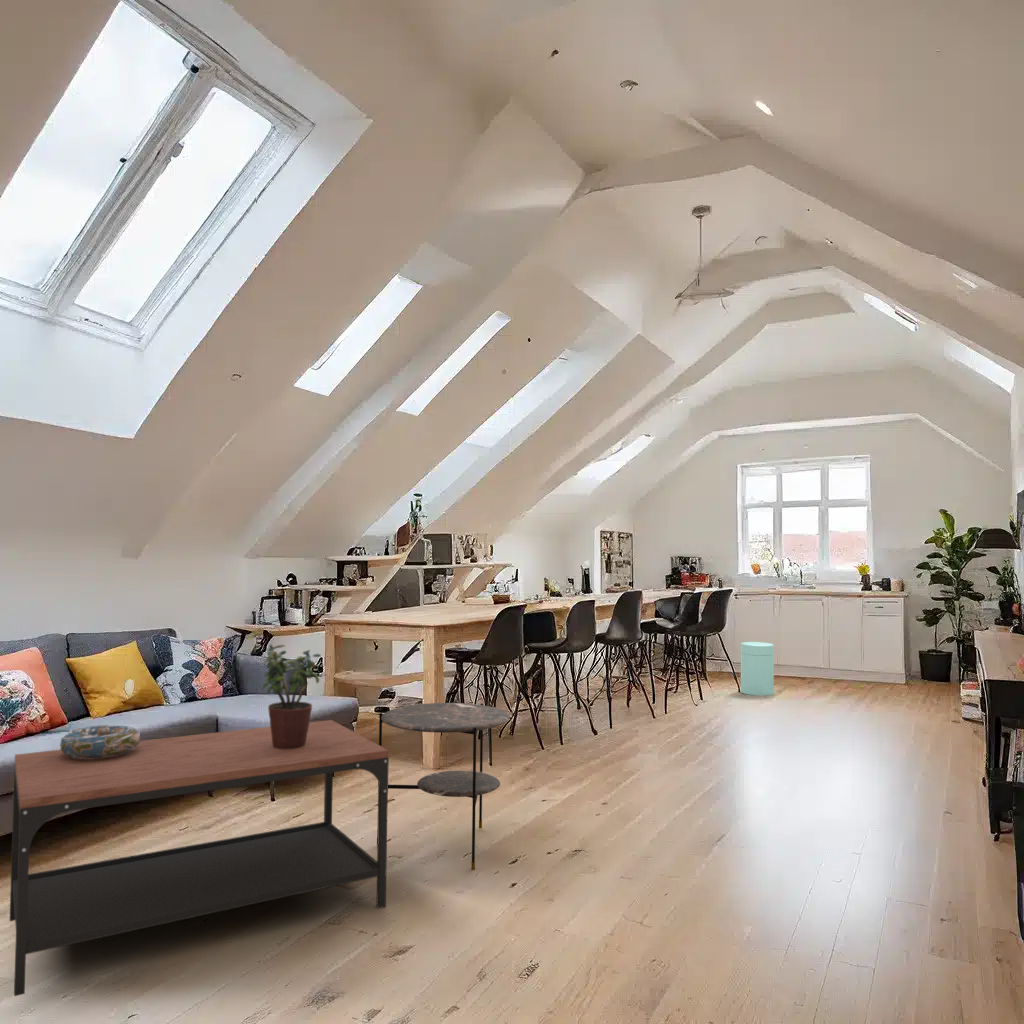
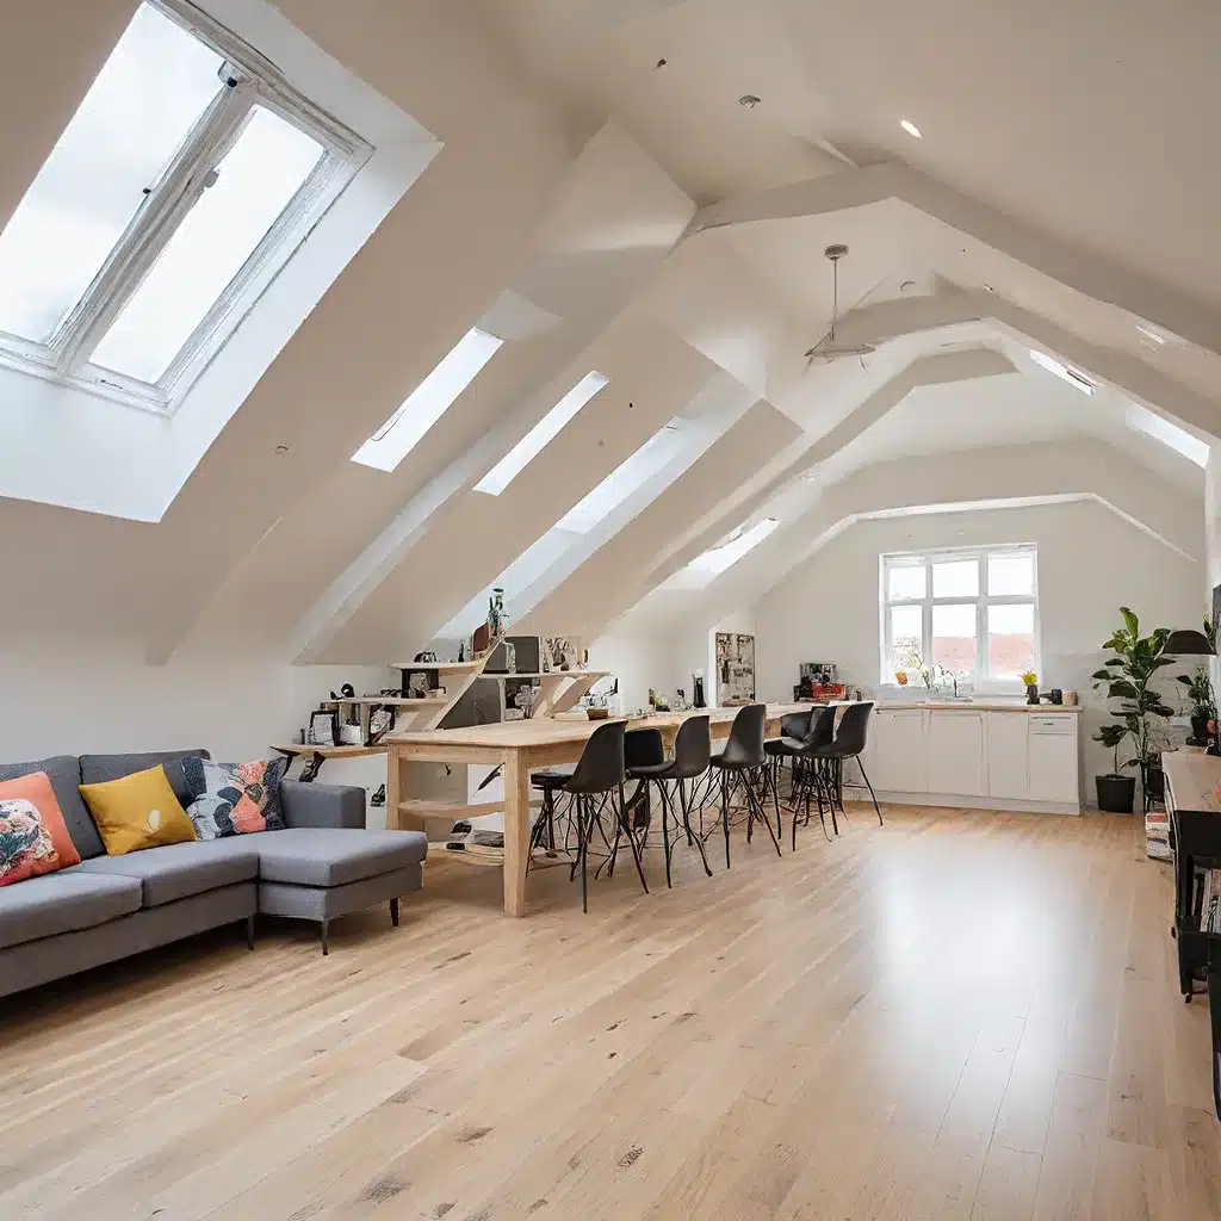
- side table (443, 780)
- decorative bowl (100, 740)
- trash can (758, 667)
- potted plant (293, 694)
- coffee table (207, 842)
